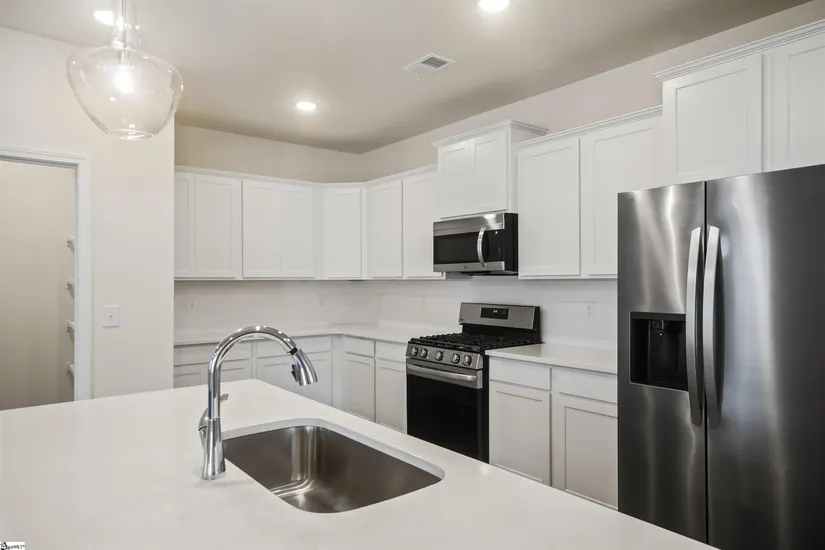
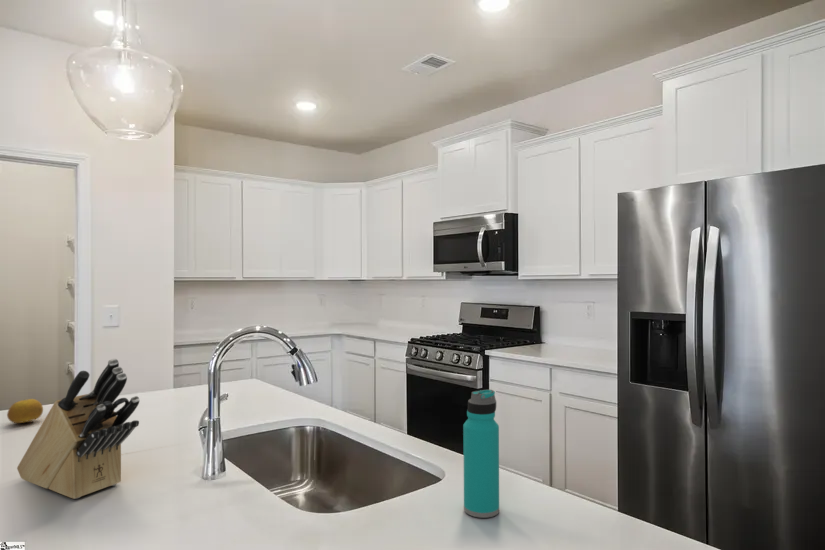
+ water bottle (481, 450)
+ knife block (78, 421)
+ fruit (25, 411)
